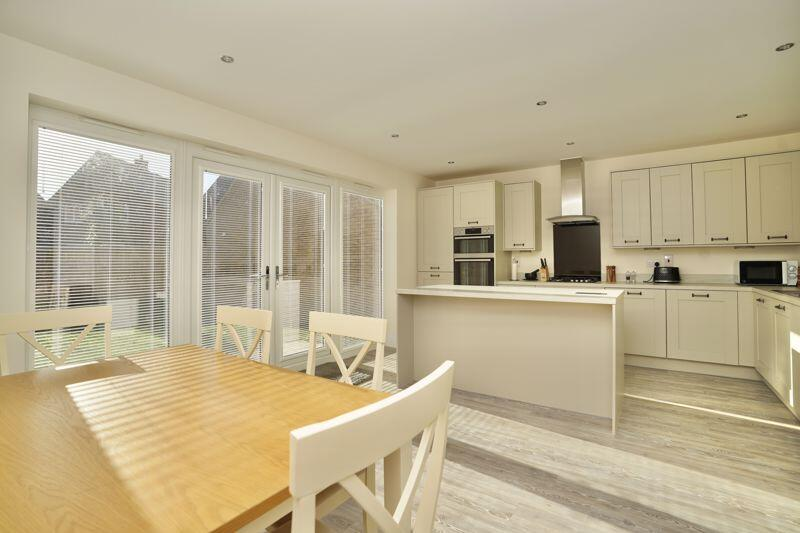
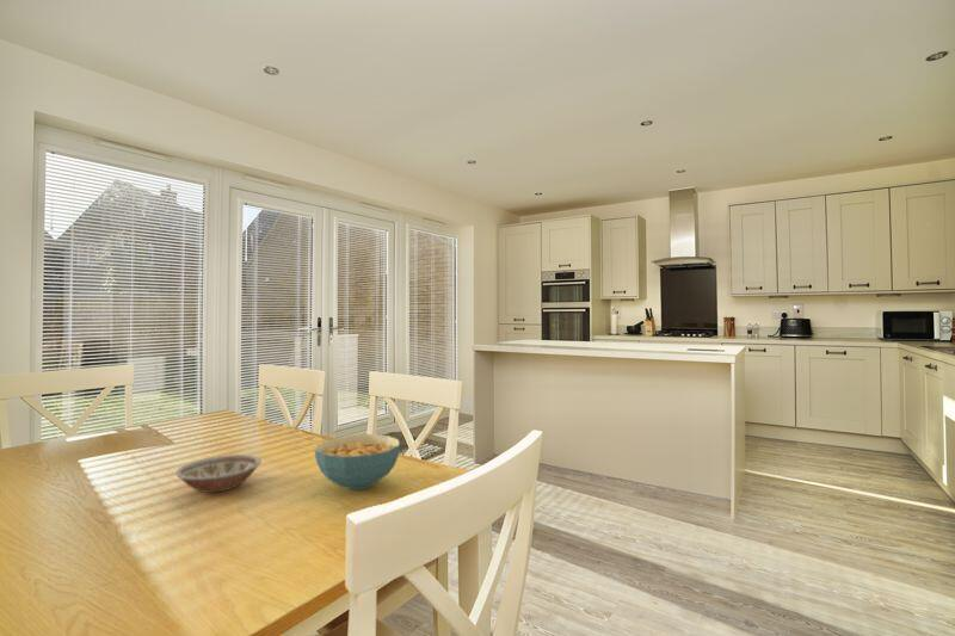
+ bowl (220, 475)
+ cereal bowl (358, 464)
